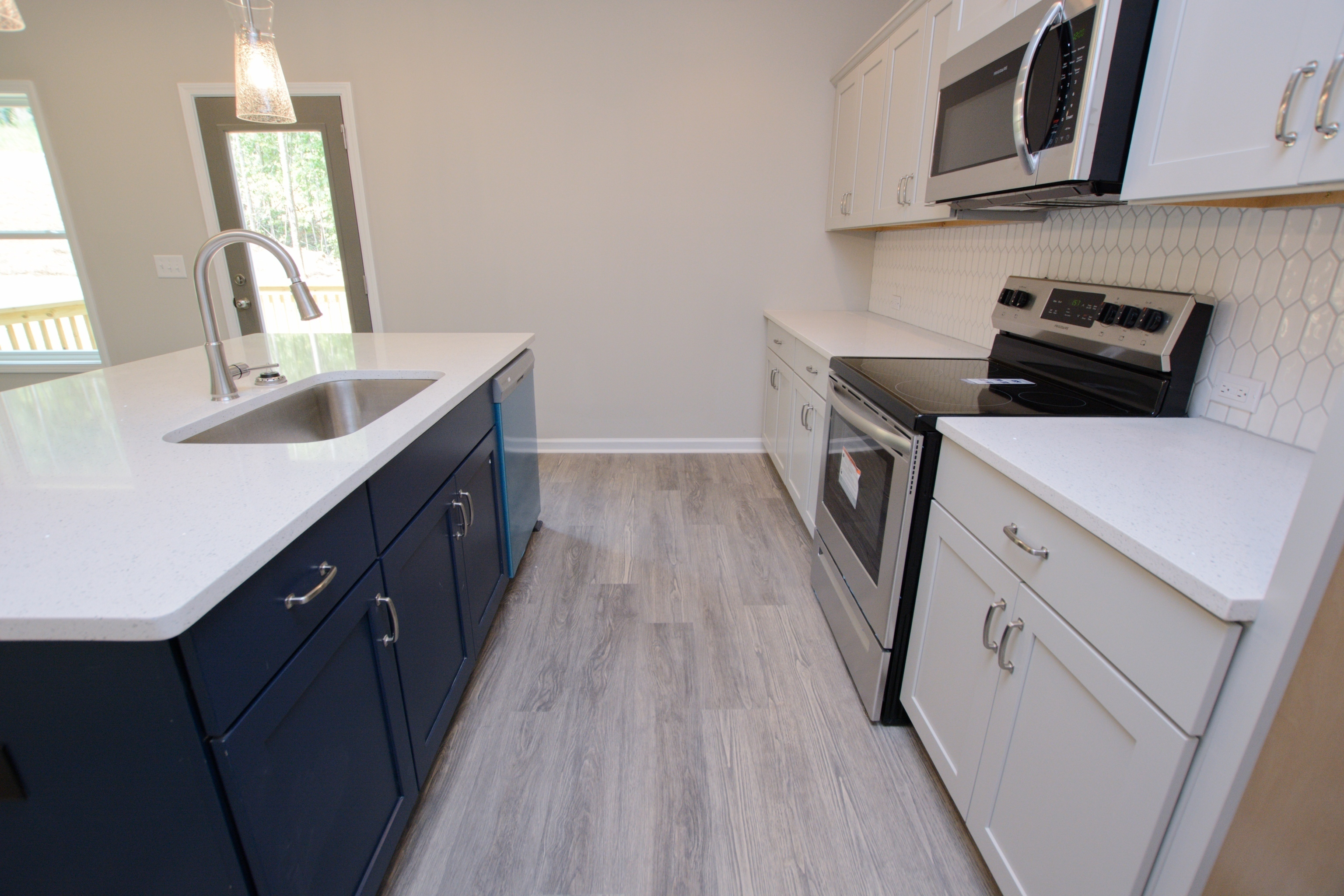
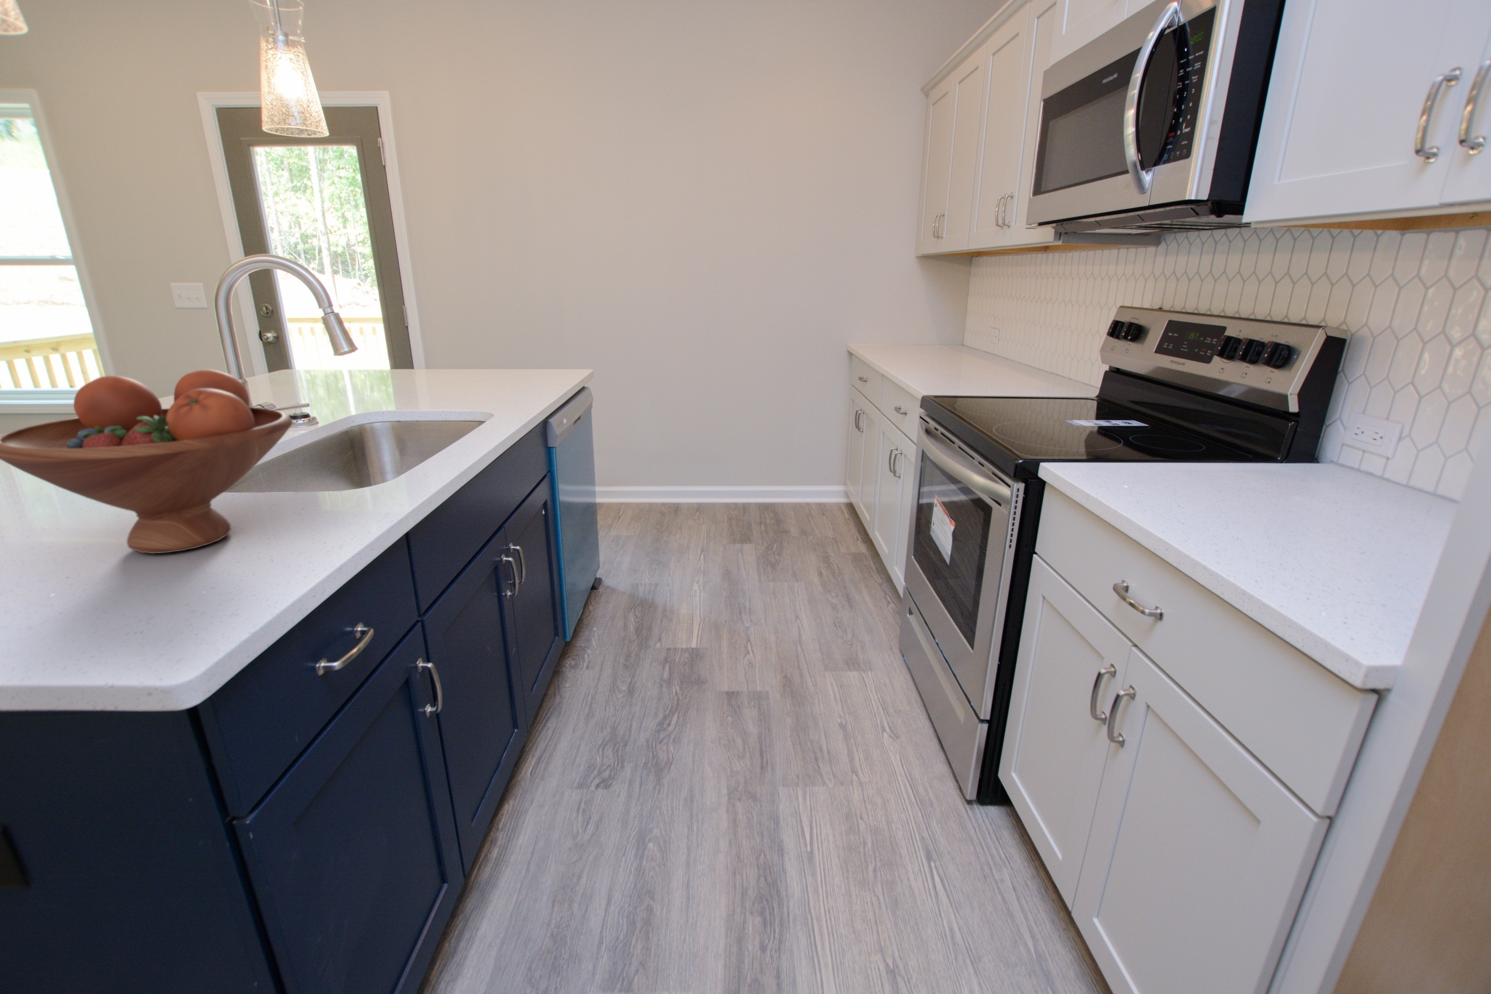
+ fruit bowl (163, 462)
